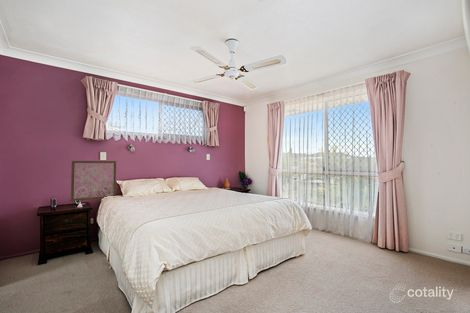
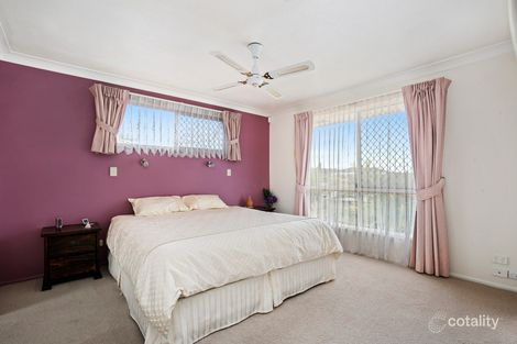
- wall art (94, 181)
